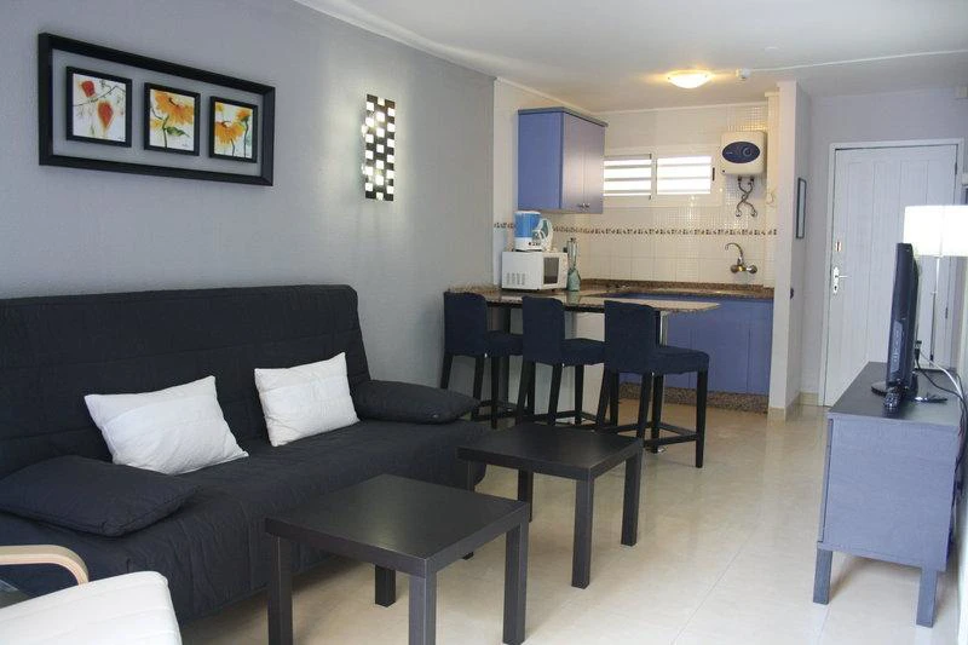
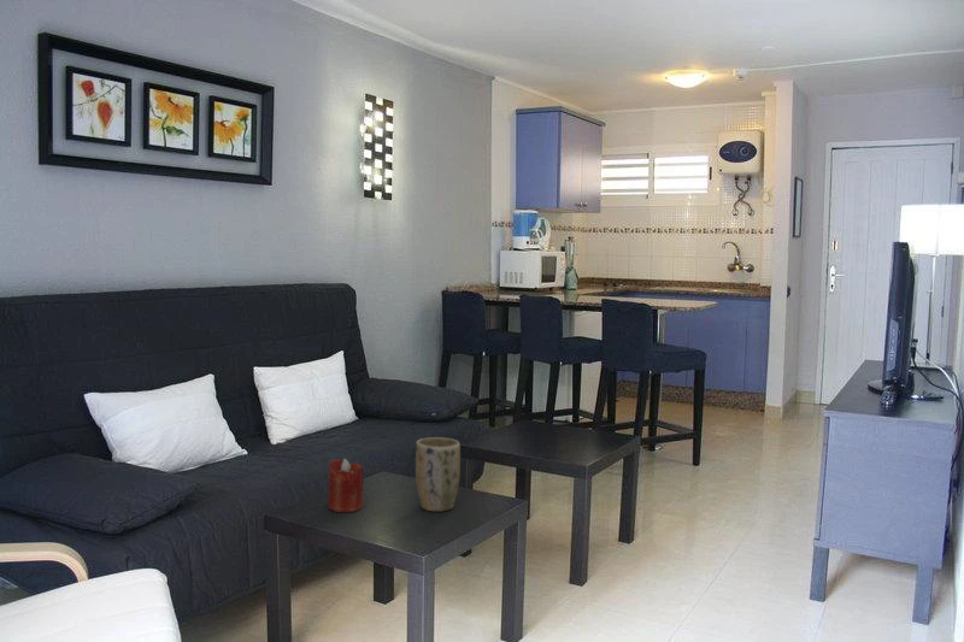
+ candle (345, 482)
+ plant pot (437, 475)
